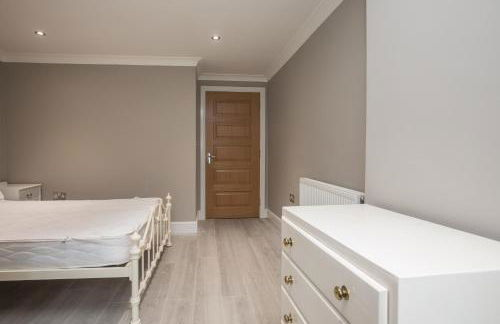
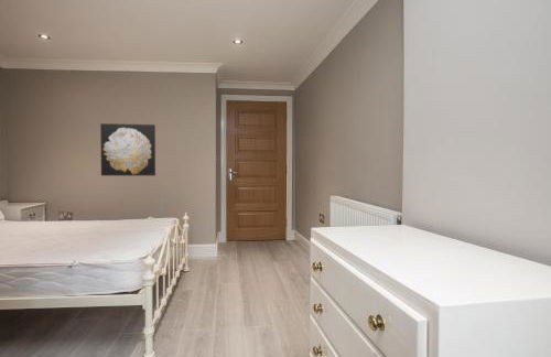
+ wall art (128, 150)
